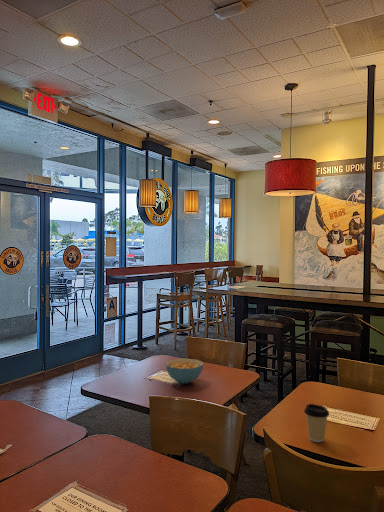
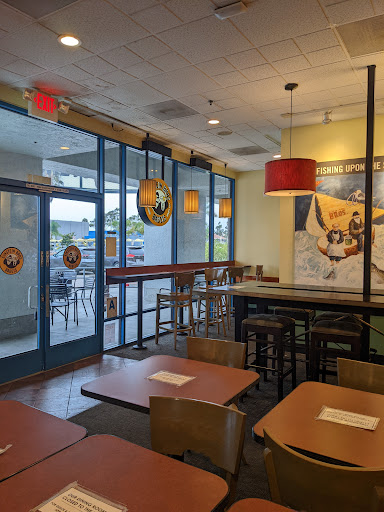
- cereal bowl (184, 372)
- coffee cup (316, 423)
